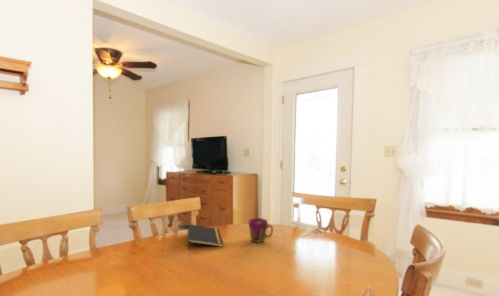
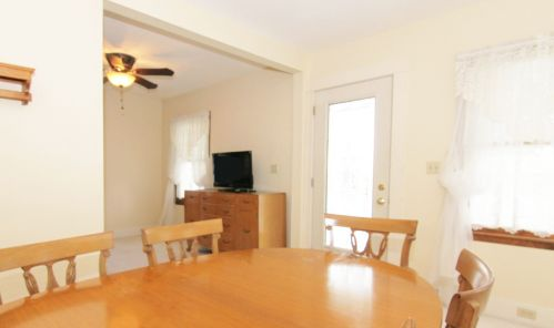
- notepad (204, 234)
- cup (260, 230)
